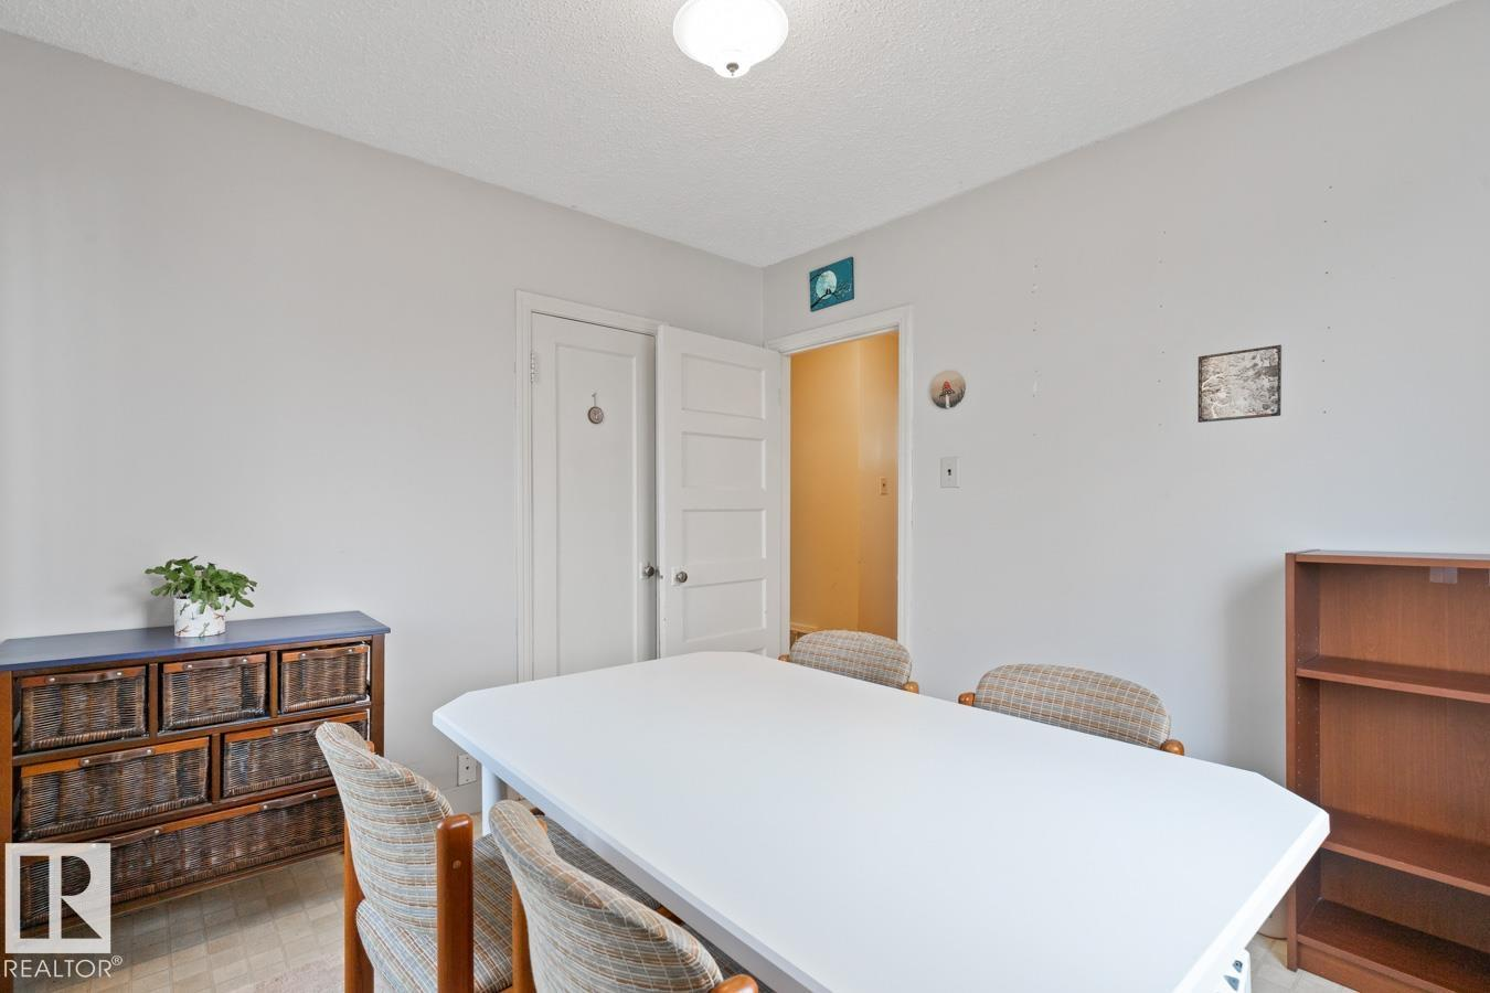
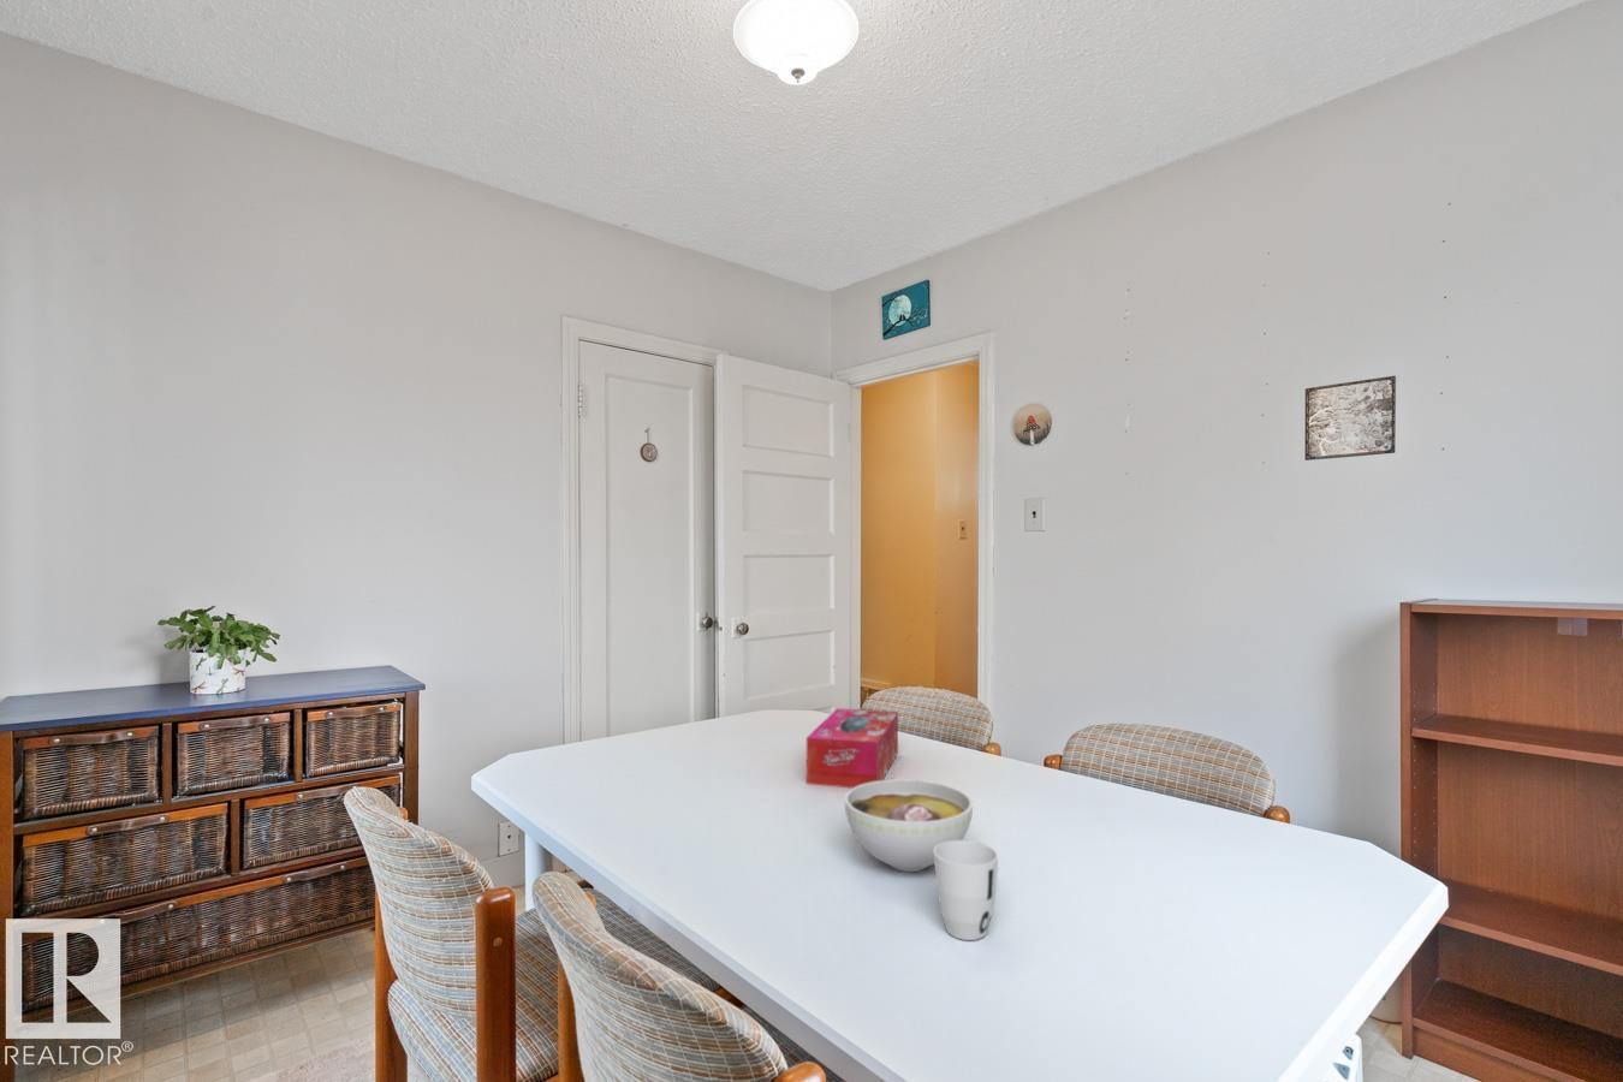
+ tissue box (855, 745)
+ cup (965, 891)
+ bowl (908, 831)
